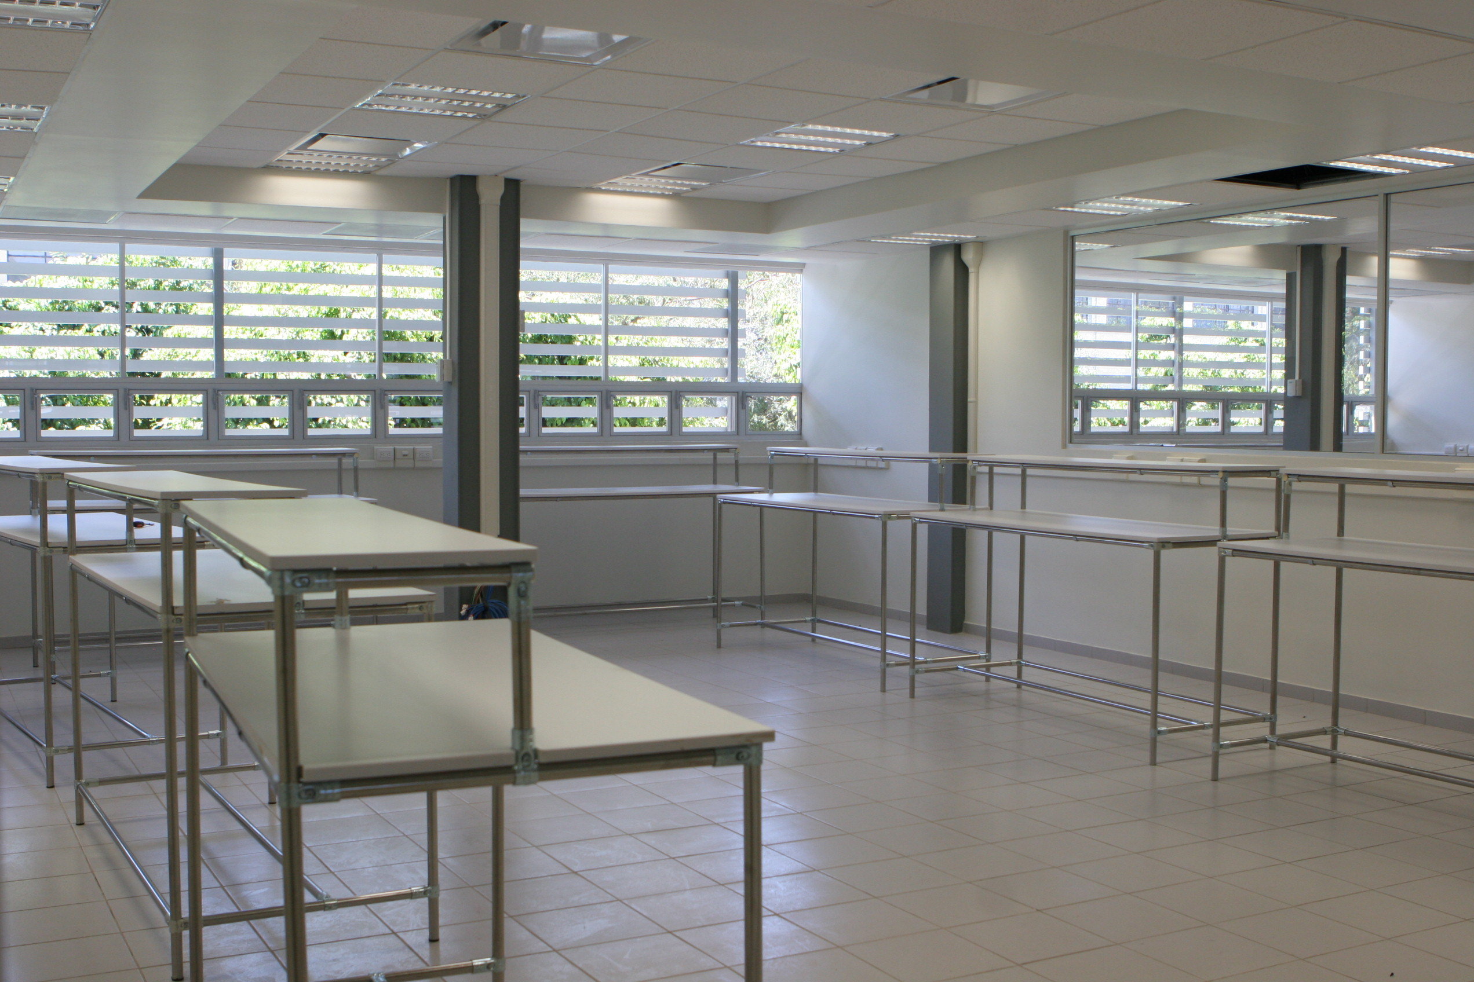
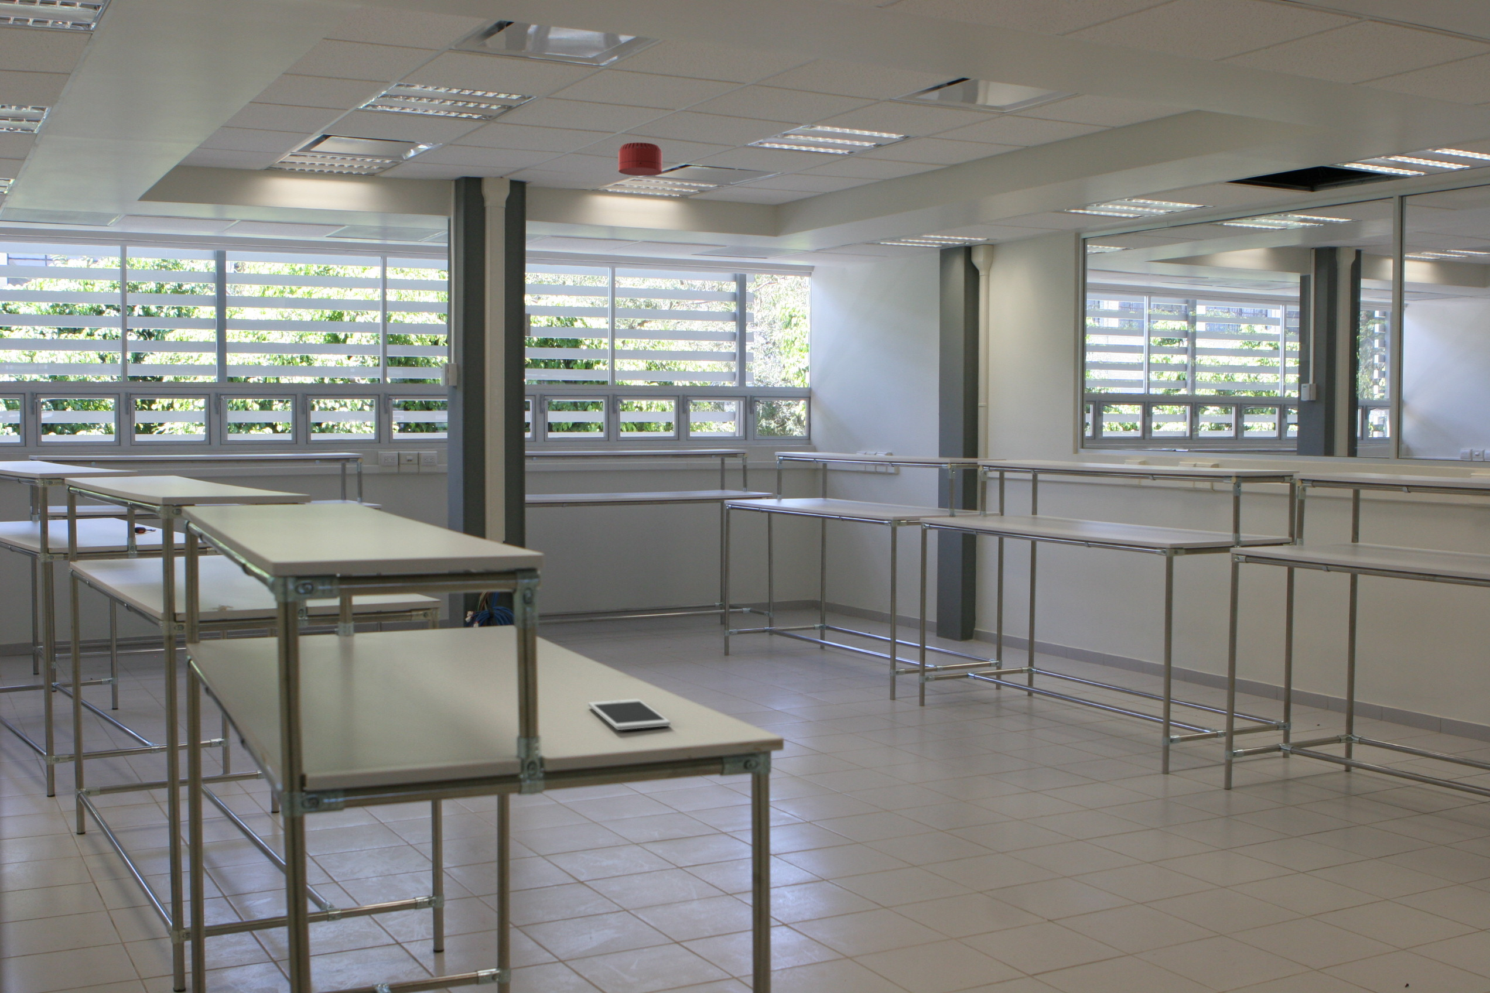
+ smoke detector (640, 158)
+ cell phone (627, 714)
